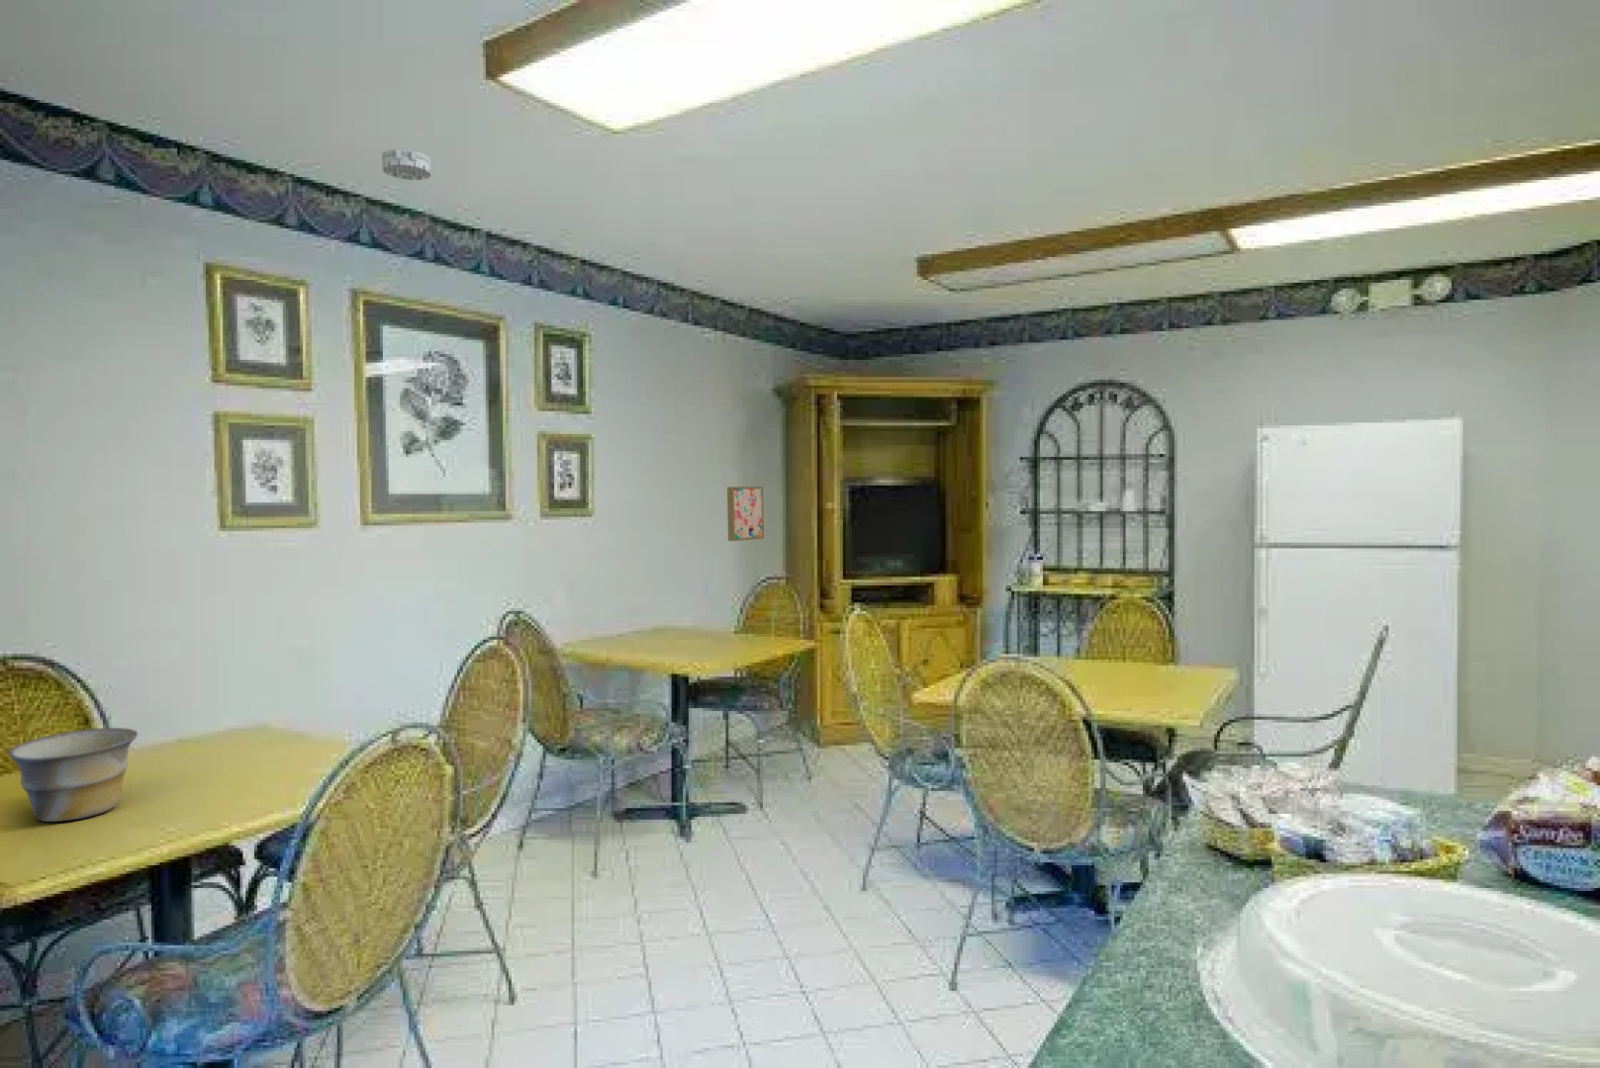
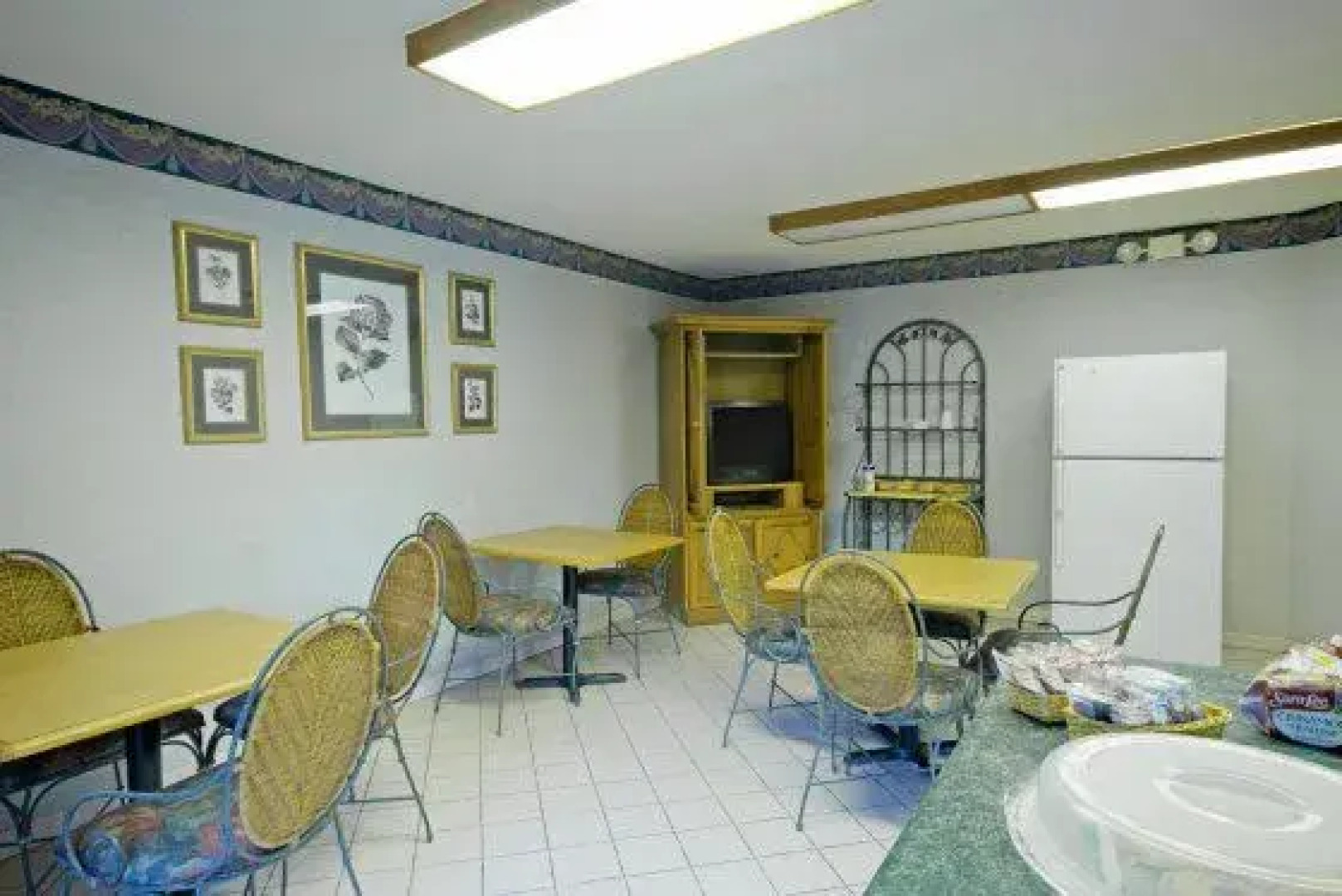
- bowl (76, 775)
- smoke detector (405, 163)
- wall art (745, 514)
